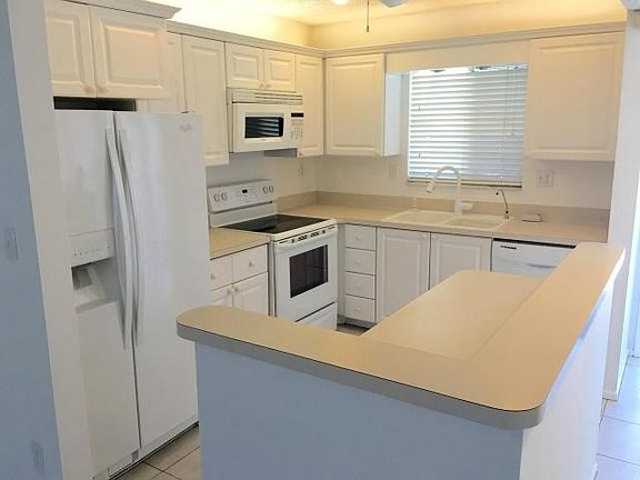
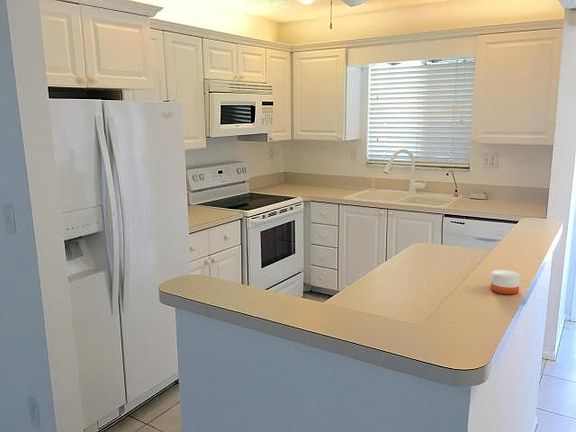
+ candle (505, 272)
